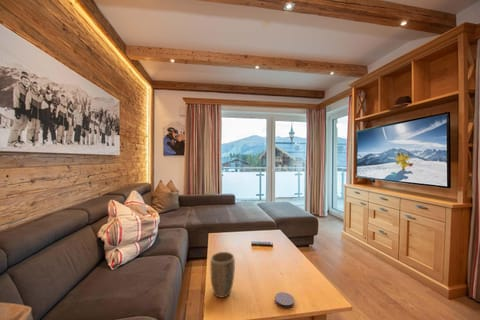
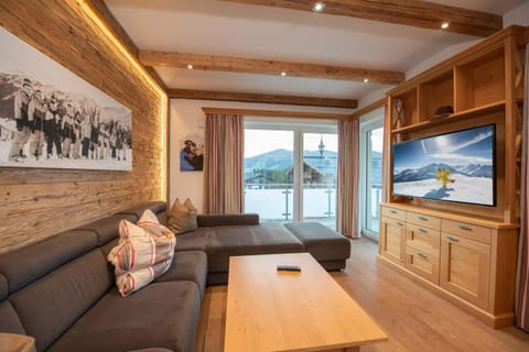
- plant pot (222, 274)
- coaster (284, 299)
